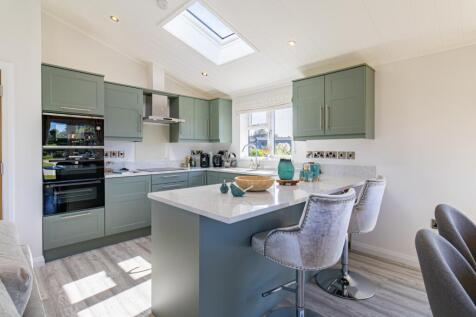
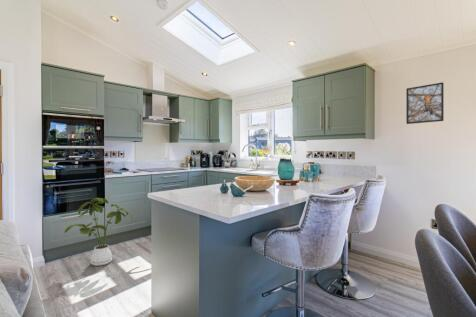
+ house plant (94, 229)
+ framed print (424, 104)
